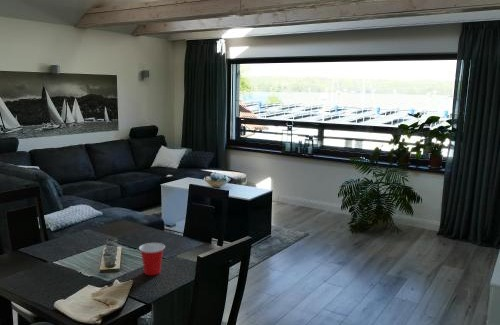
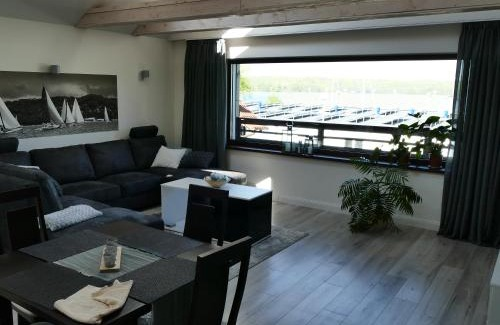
- cup (152, 259)
